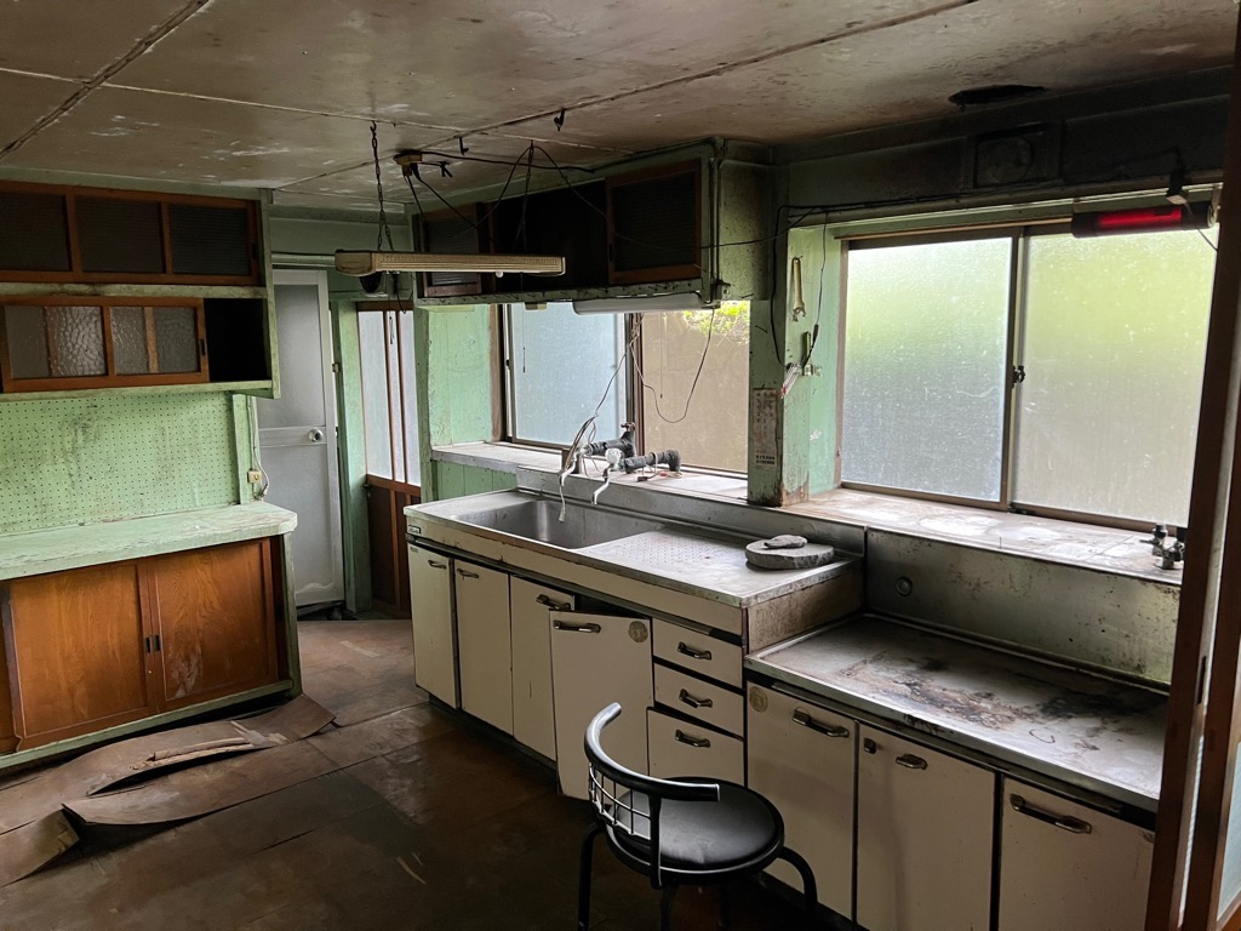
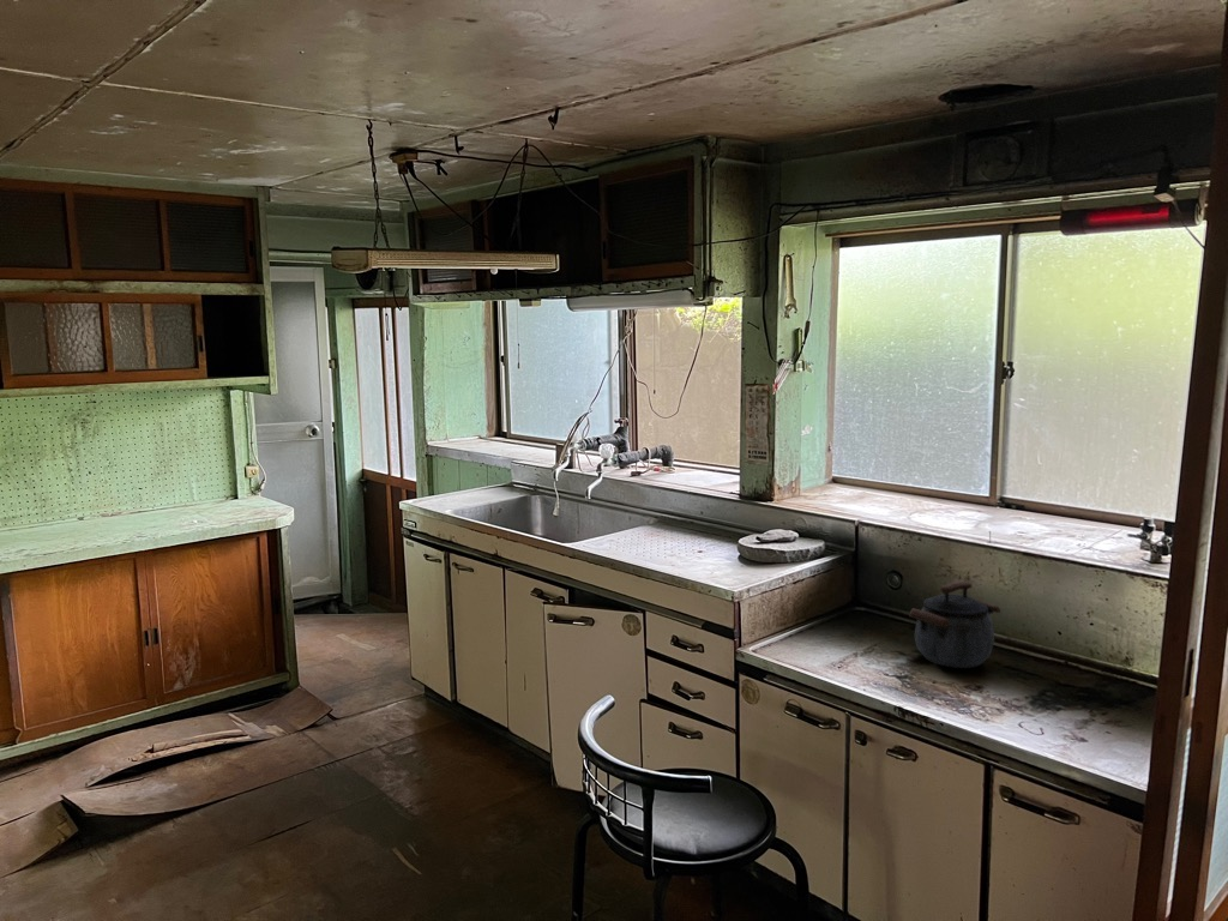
+ kettle (955, 624)
